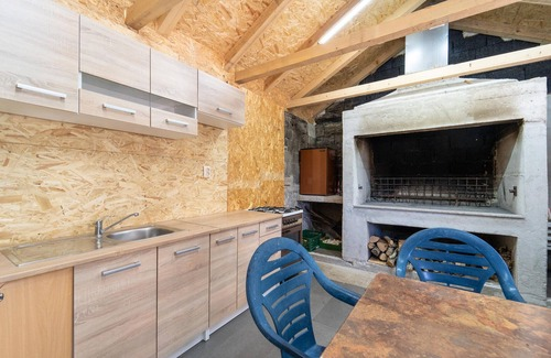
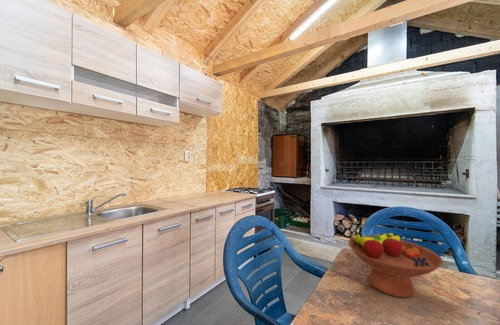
+ fruit bowl (390, 260)
